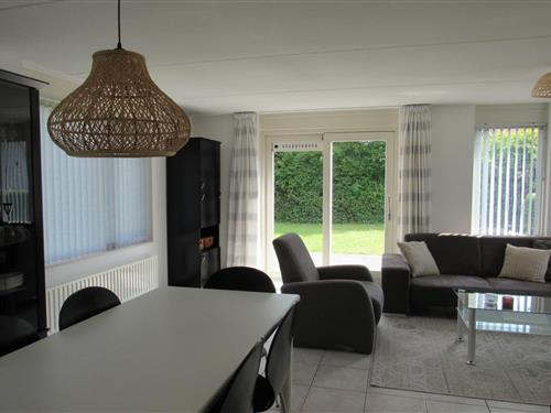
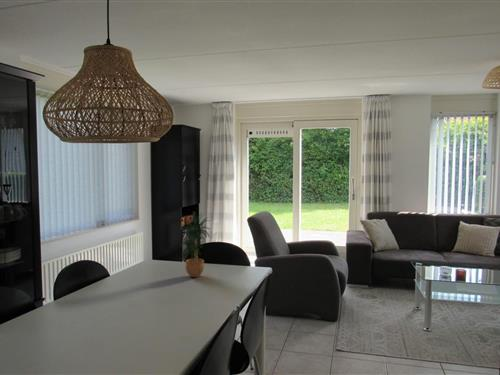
+ potted plant (196, 244)
